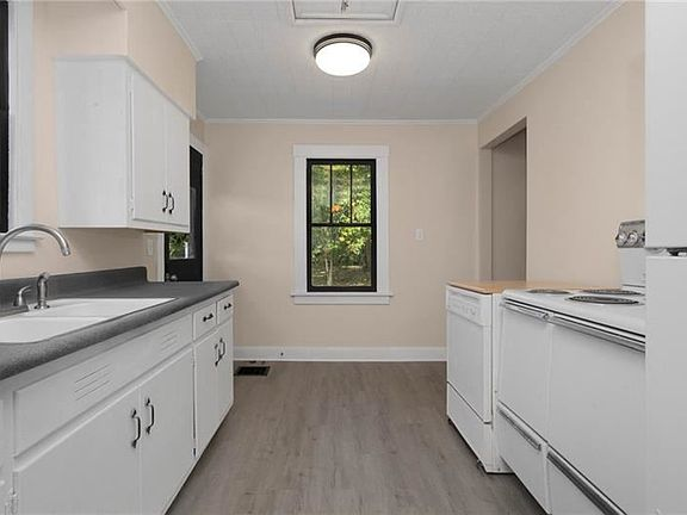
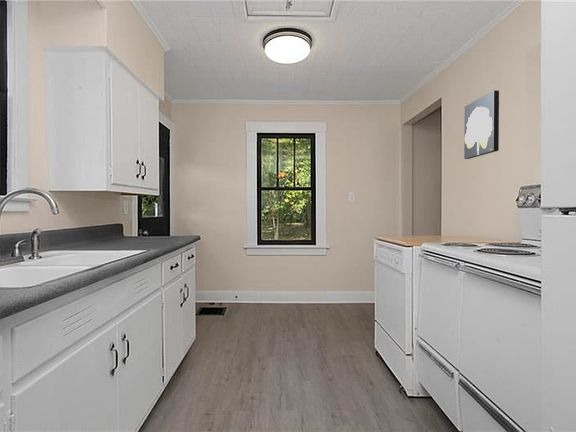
+ wall art (480, 127)
